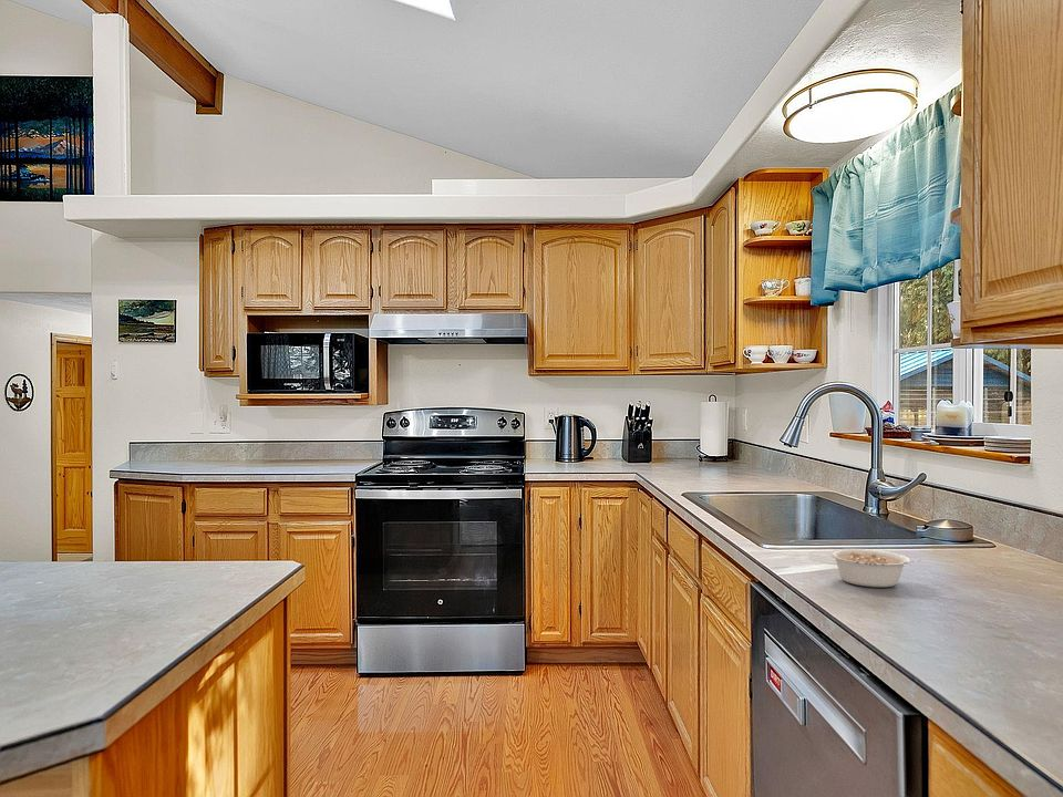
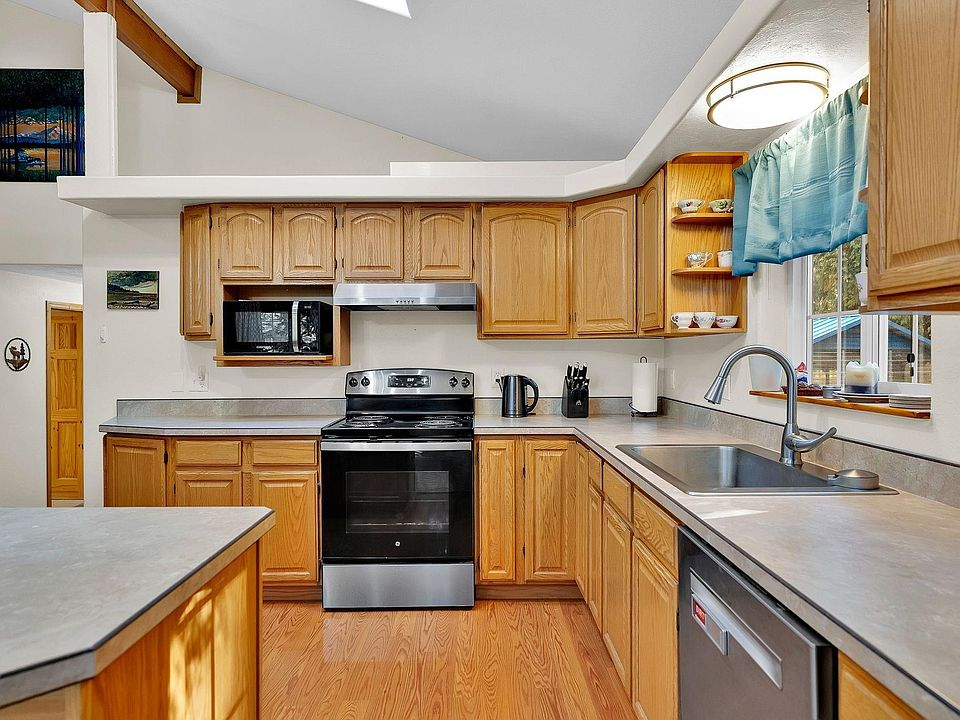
- legume (871, 566)
